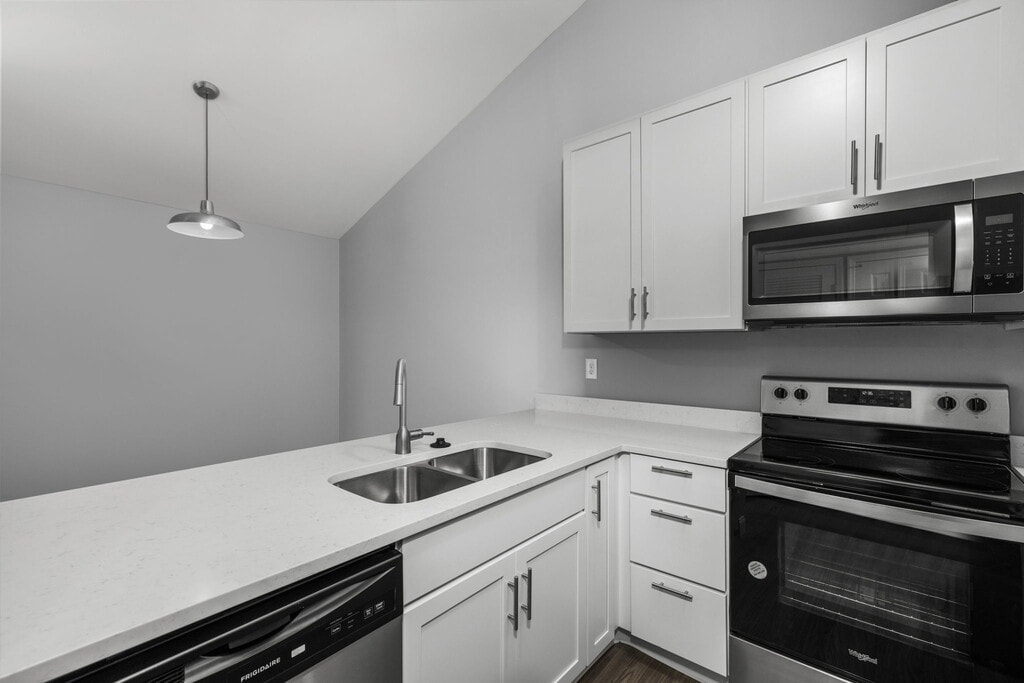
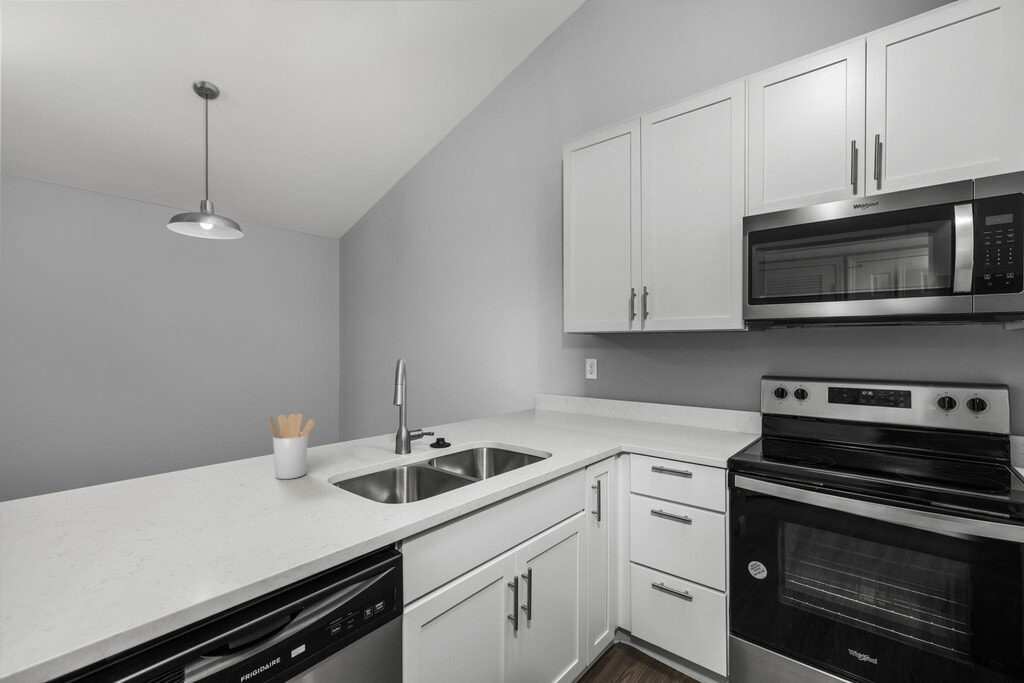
+ utensil holder (290, 443)
